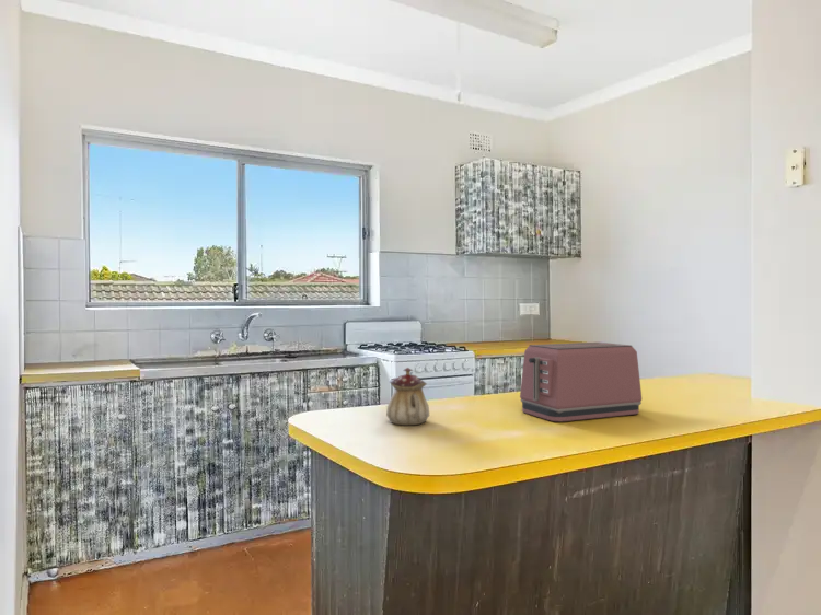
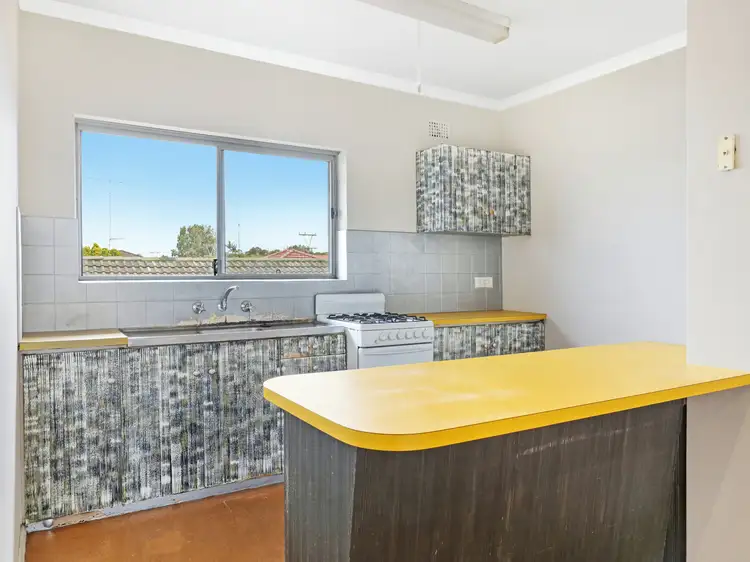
- toaster (577, 379)
- teapot (408, 394)
